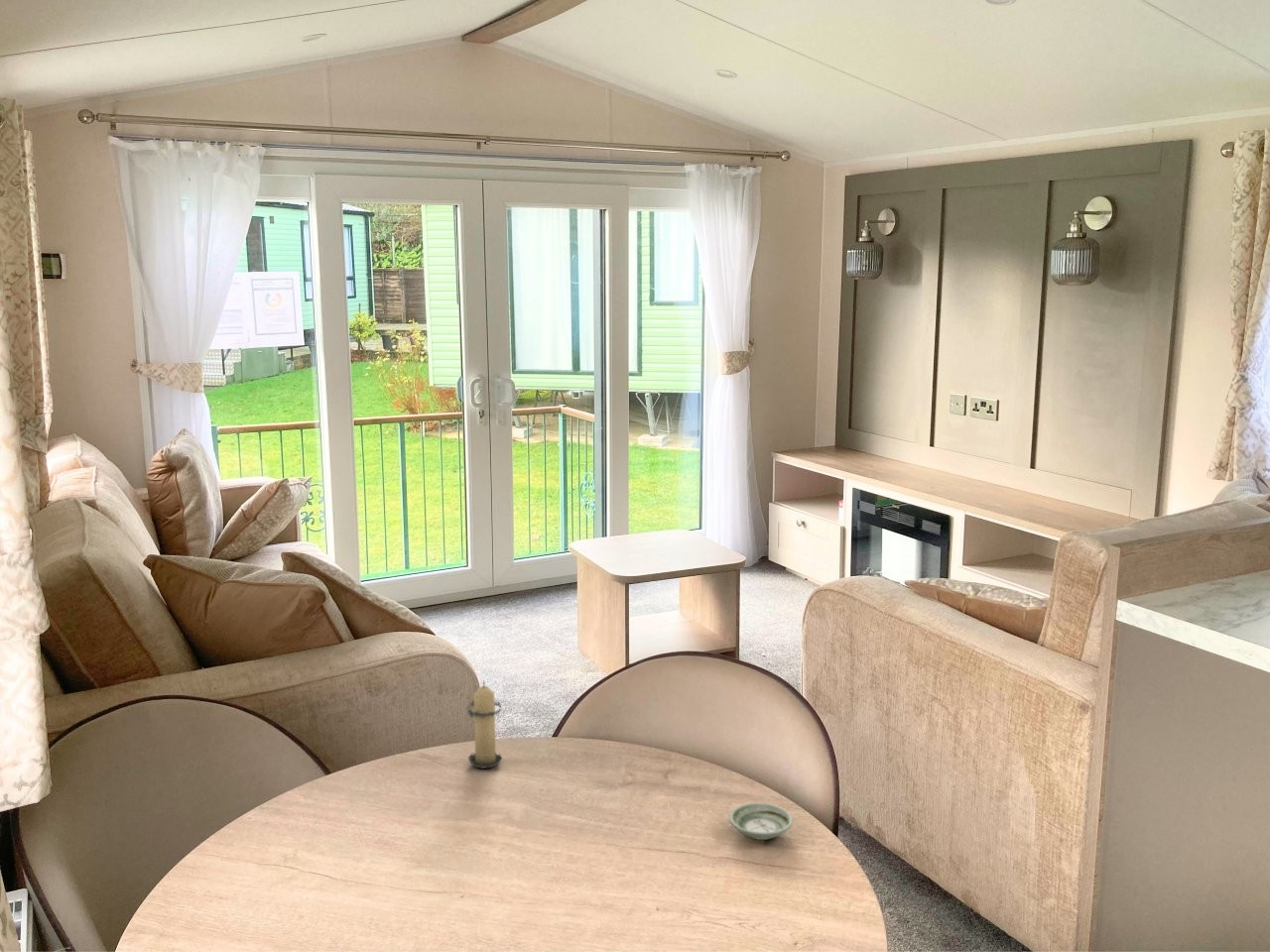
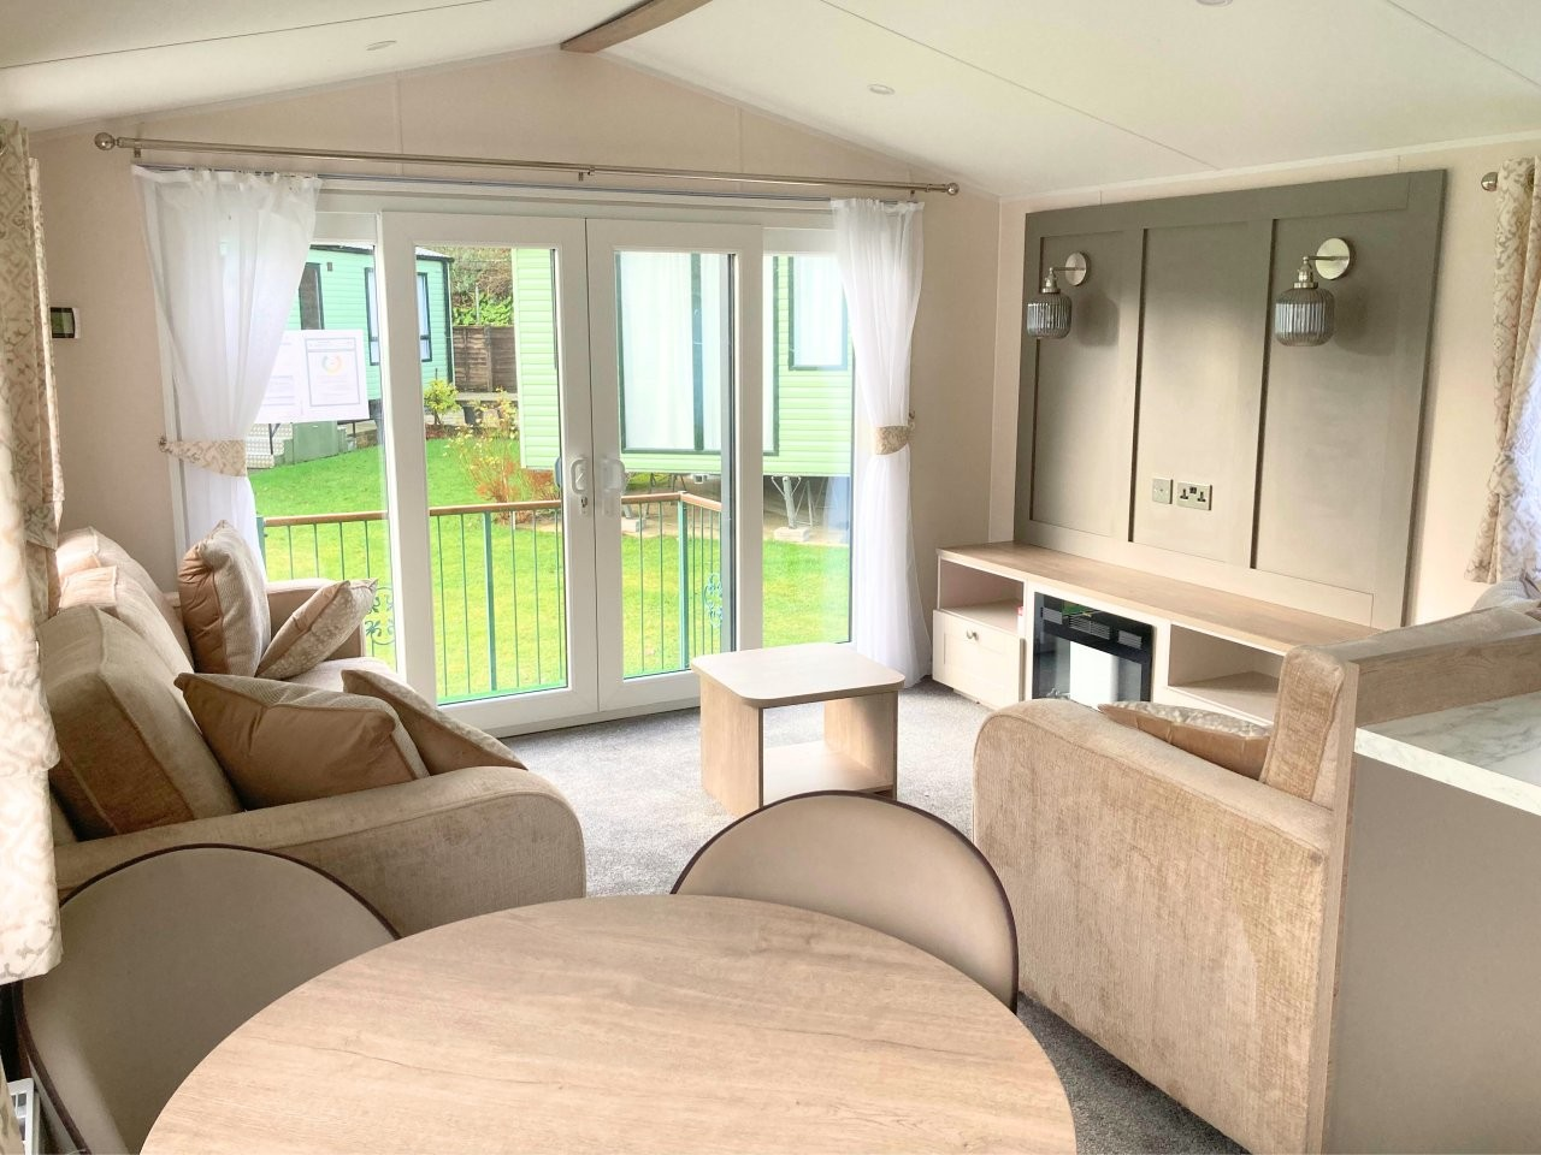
- candle (484, 722)
- saucer (760, 824)
